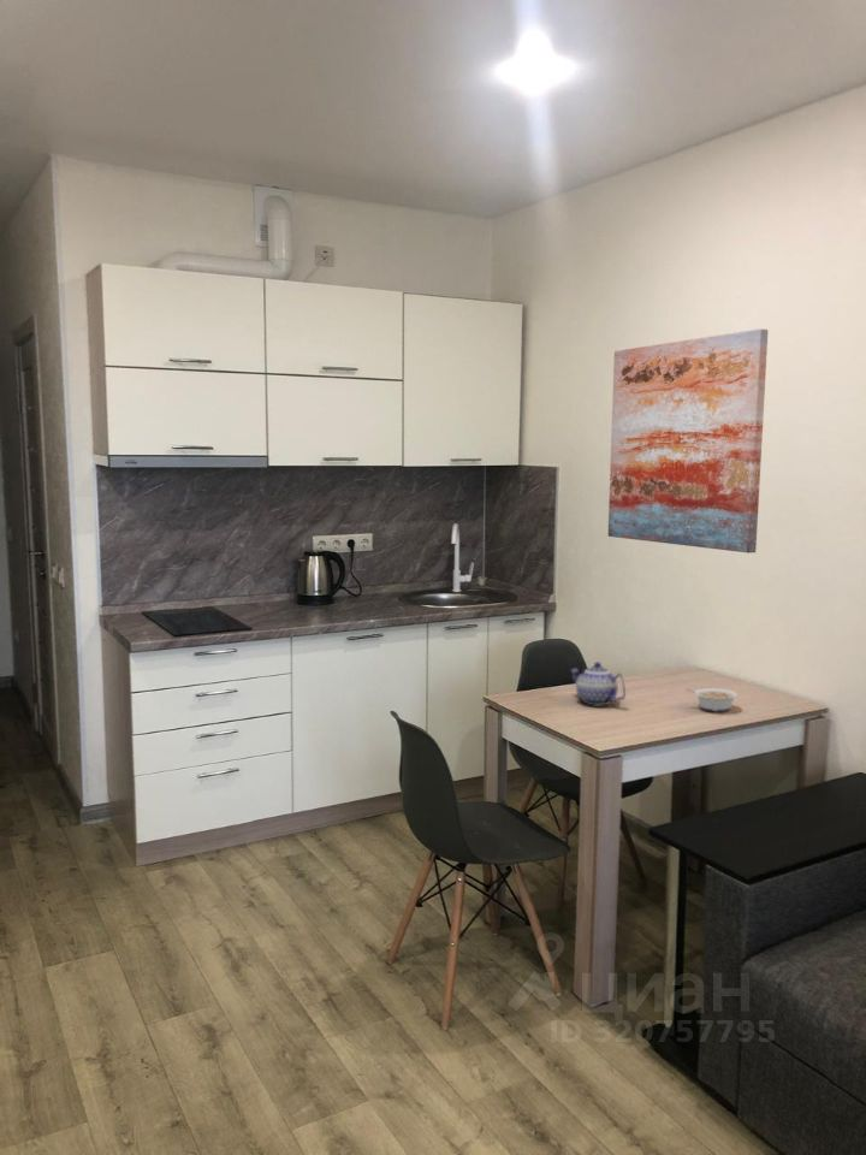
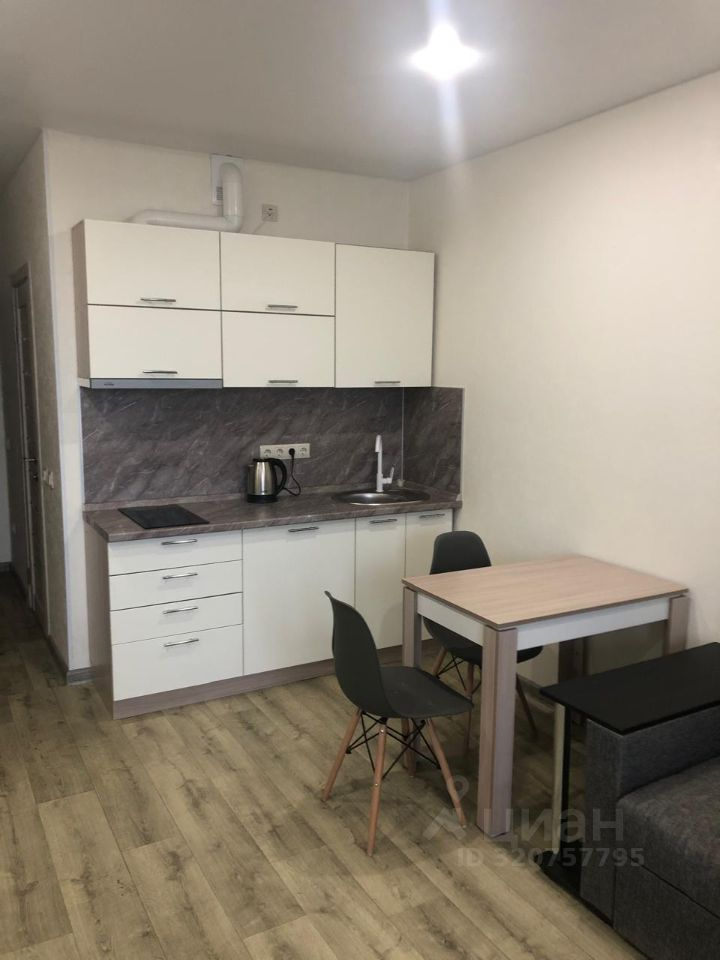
- legume (713, 699)
- wall art (678, 443)
- teapot (598, 682)
